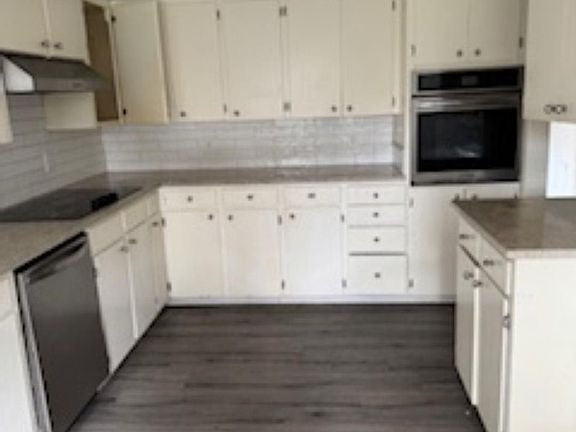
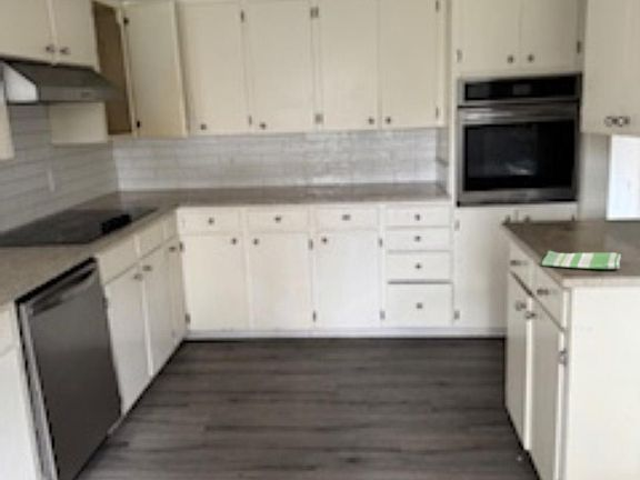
+ dish towel (581, 259)
